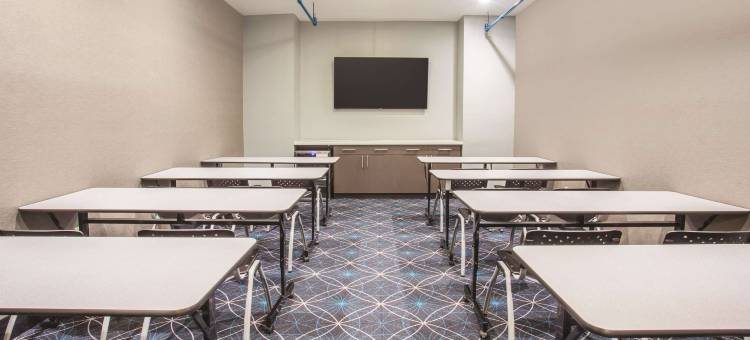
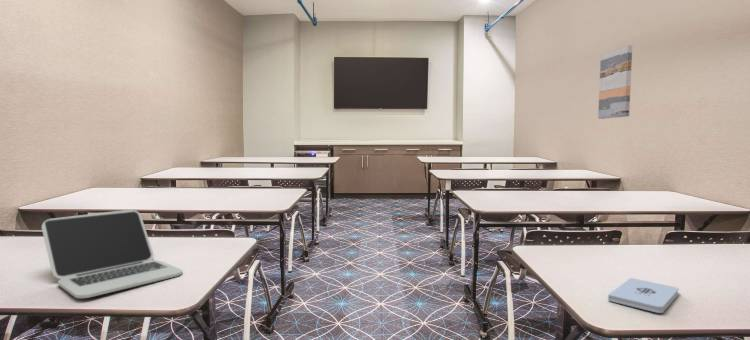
+ notepad (644, 294)
+ laptop (113, 247)
+ wall art (614, 84)
